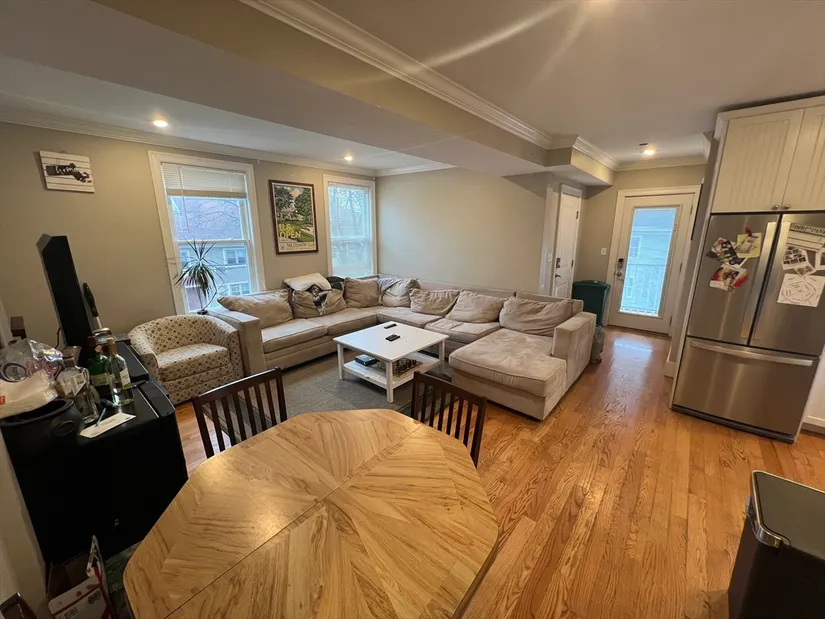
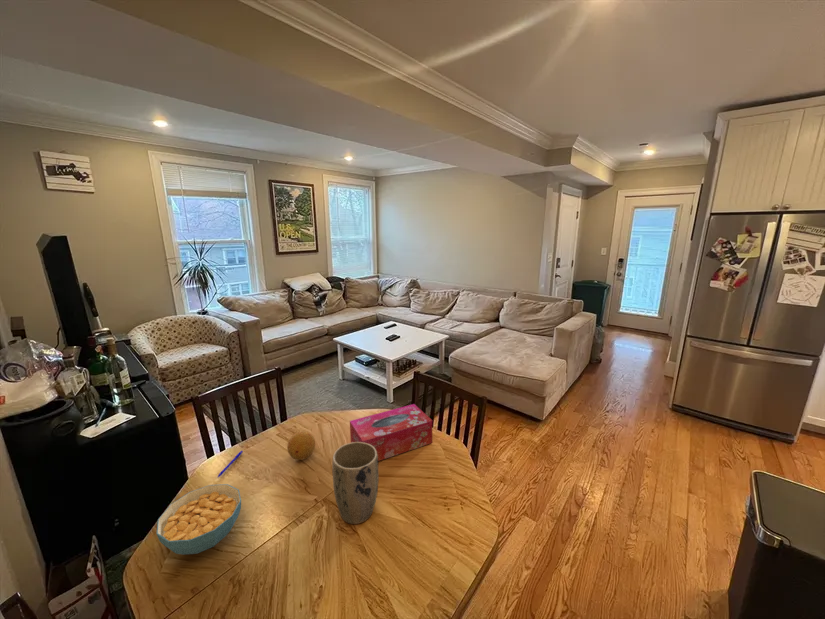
+ cereal bowl (203, 524)
+ plant pot (356, 483)
+ pen (230, 463)
+ fruit (301, 445)
+ tissue box (391, 432)
